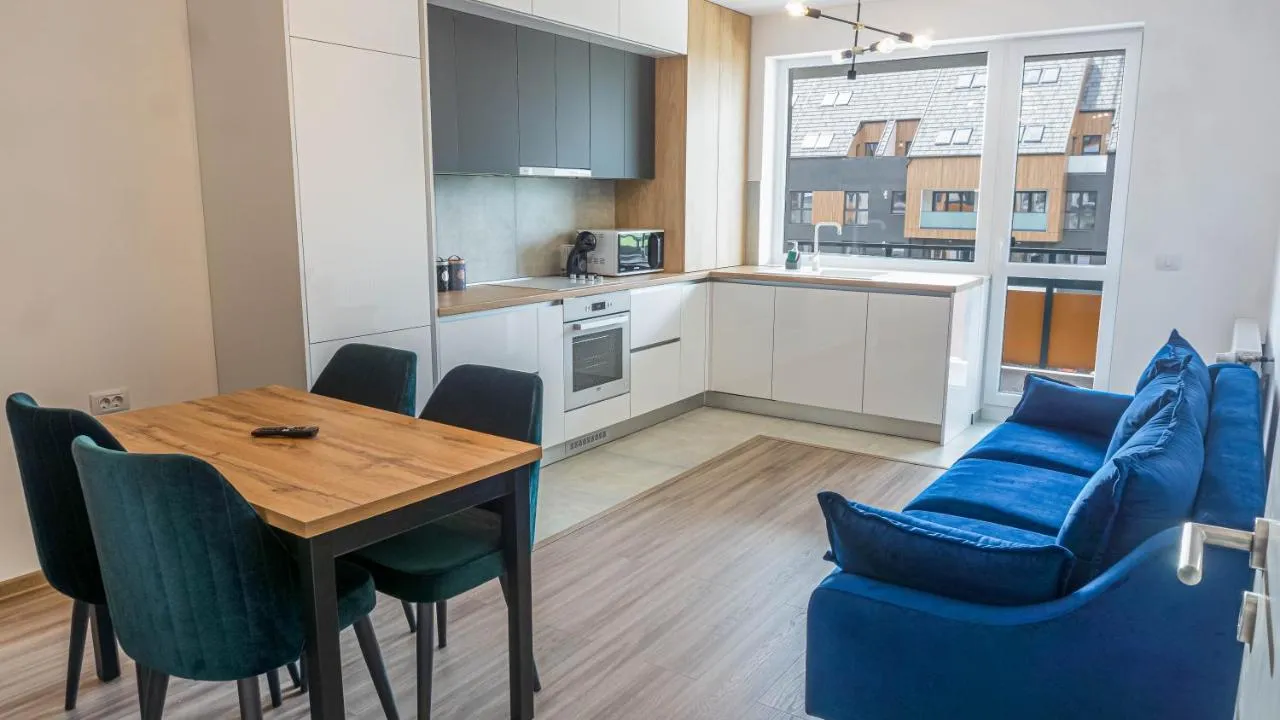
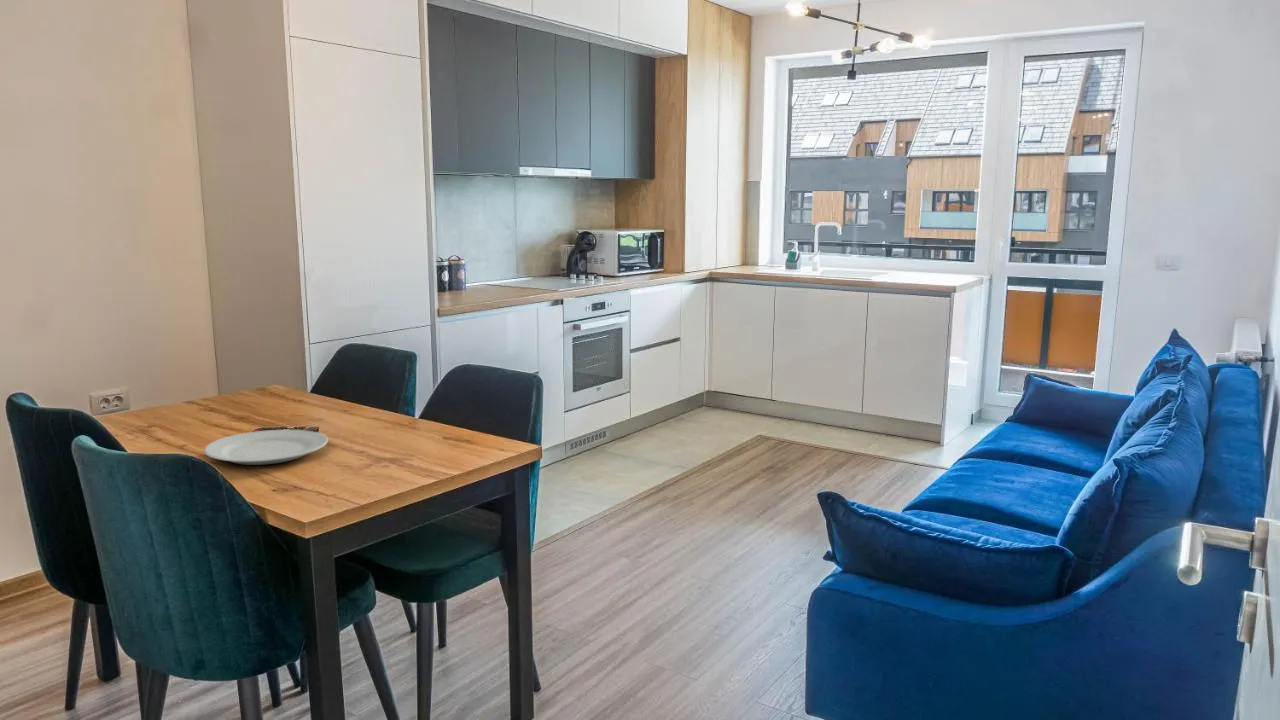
+ chinaware (268, 448)
